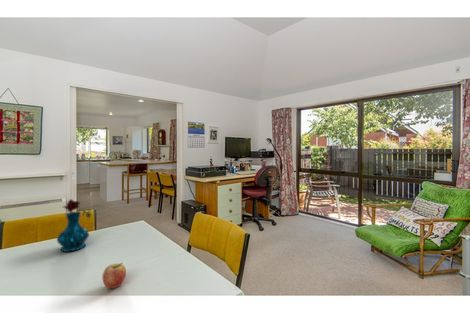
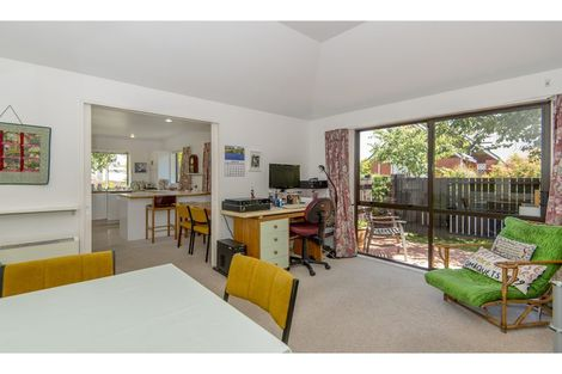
- vase (75, 222)
- fruit (114, 275)
